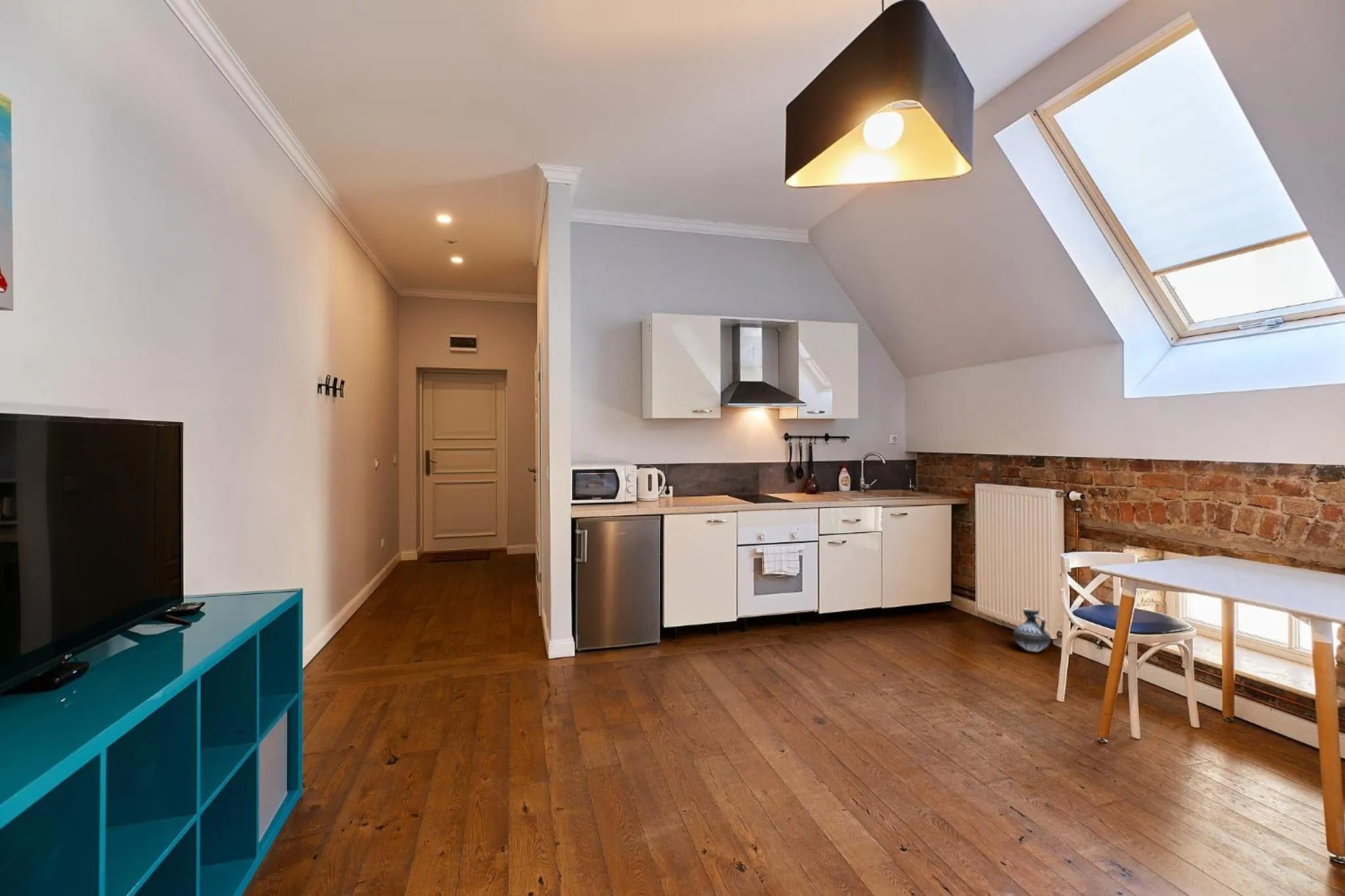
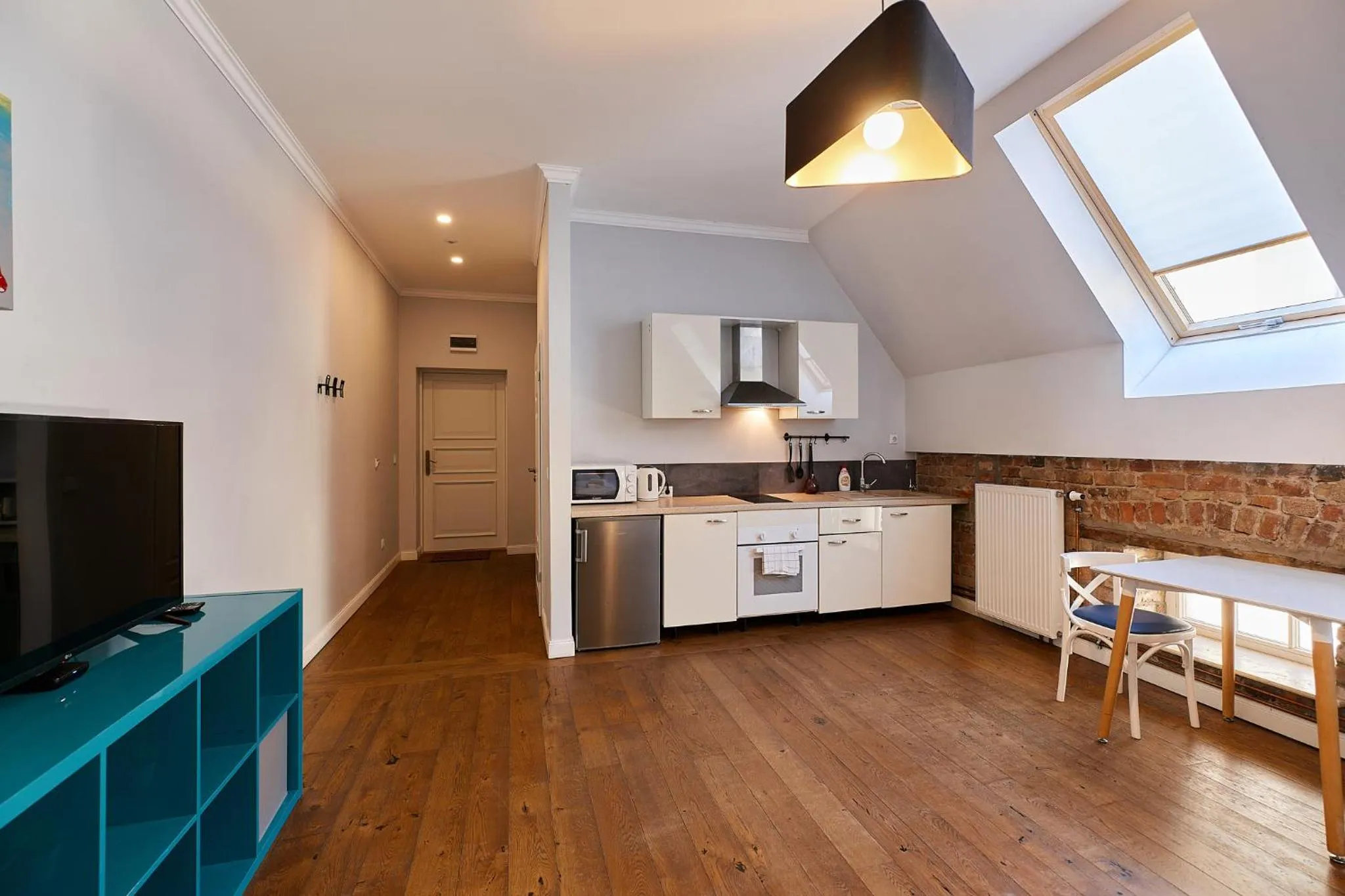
- ceramic jug (1031, 629)
